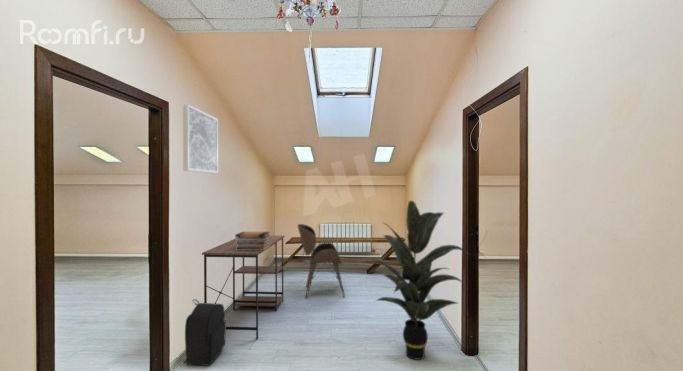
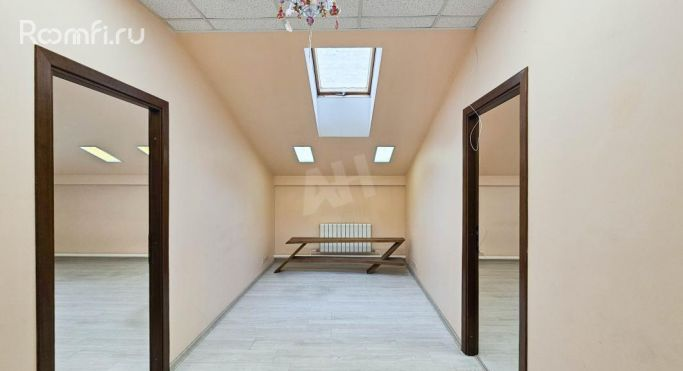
- desk (243, 279)
- backpack (205, 328)
- book stack (252, 240)
- wall art (202, 142)
- indoor plant (417, 276)
- chair (320, 258)
